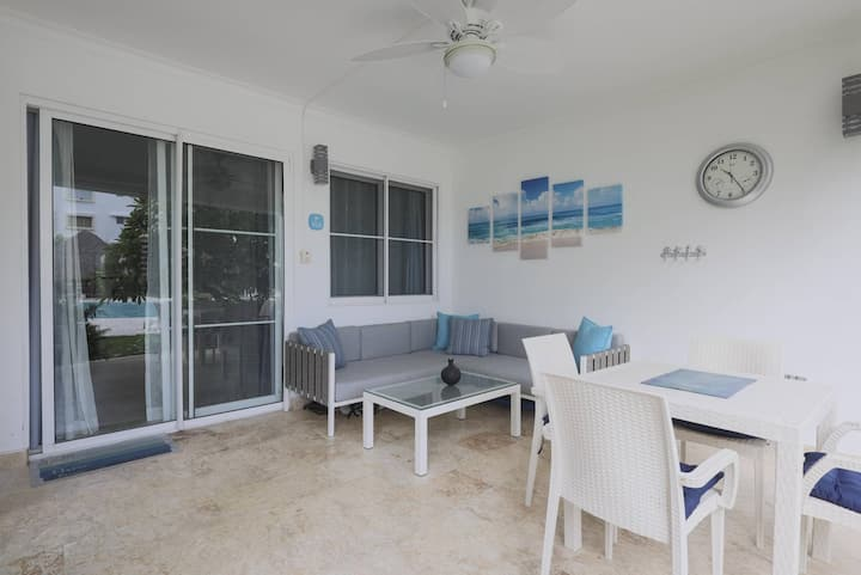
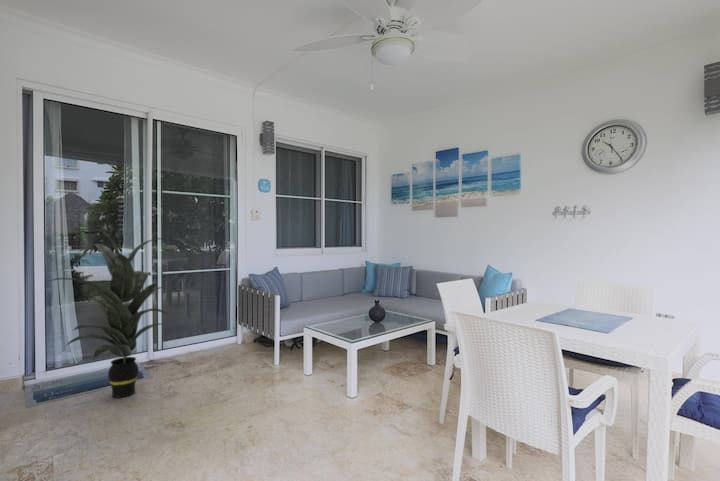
+ indoor plant (117, 311)
